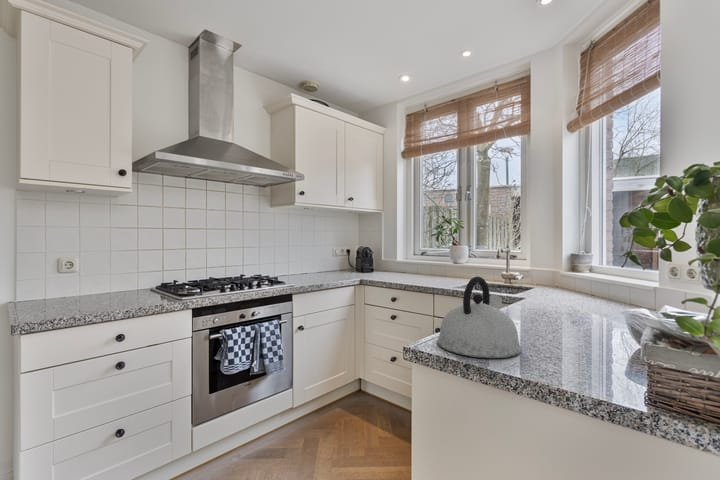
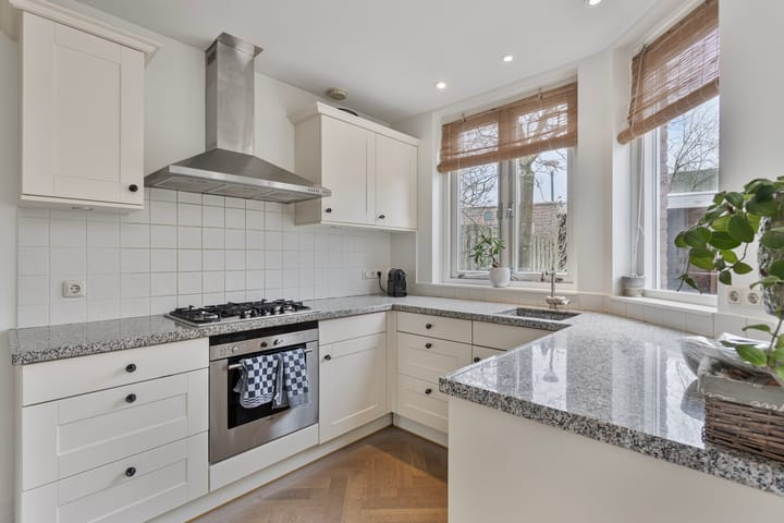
- kettle (479, 310)
